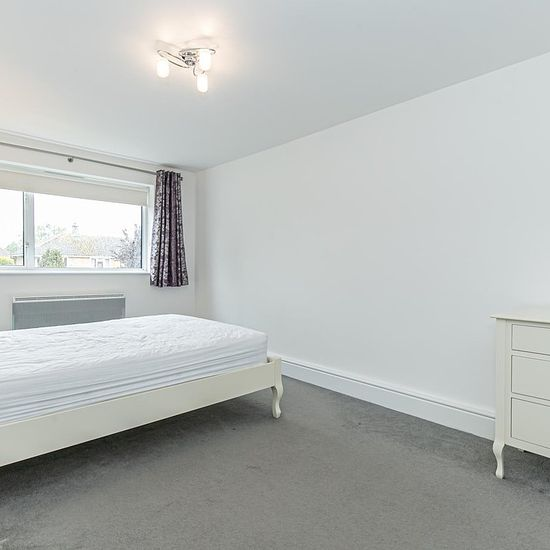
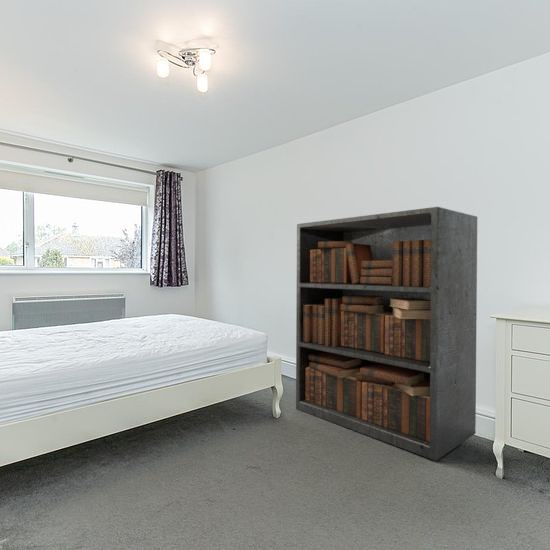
+ bookcase (378, 320)
